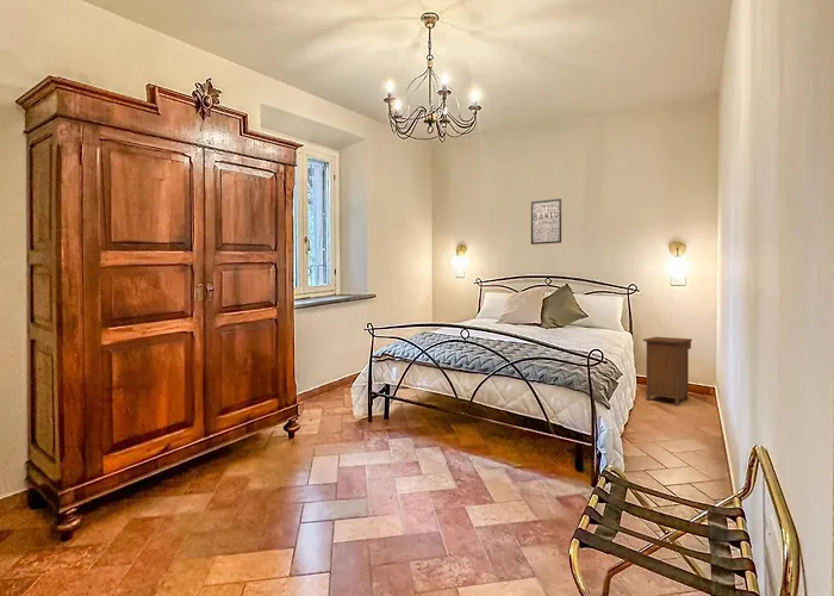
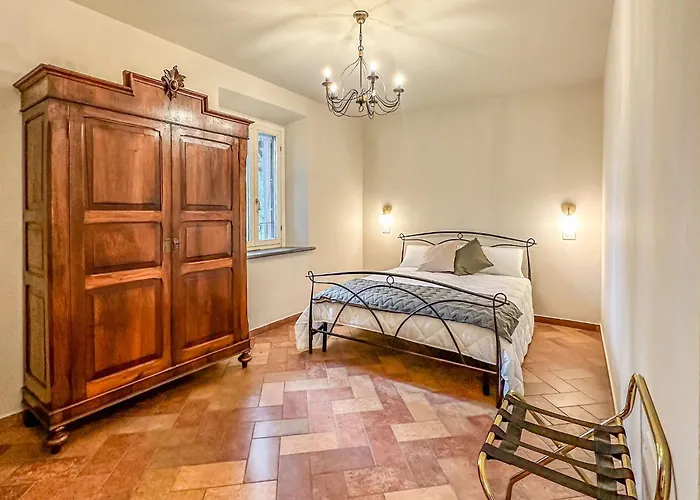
- nightstand (670, 368)
- wall art (546, 222)
